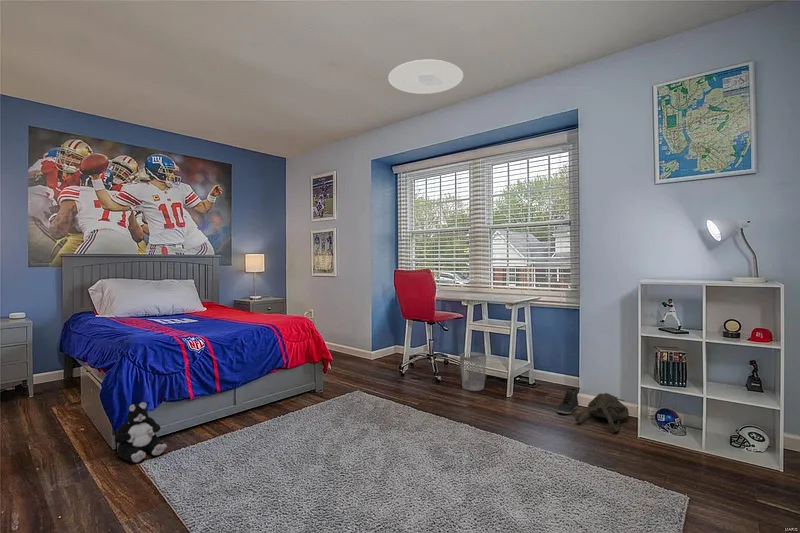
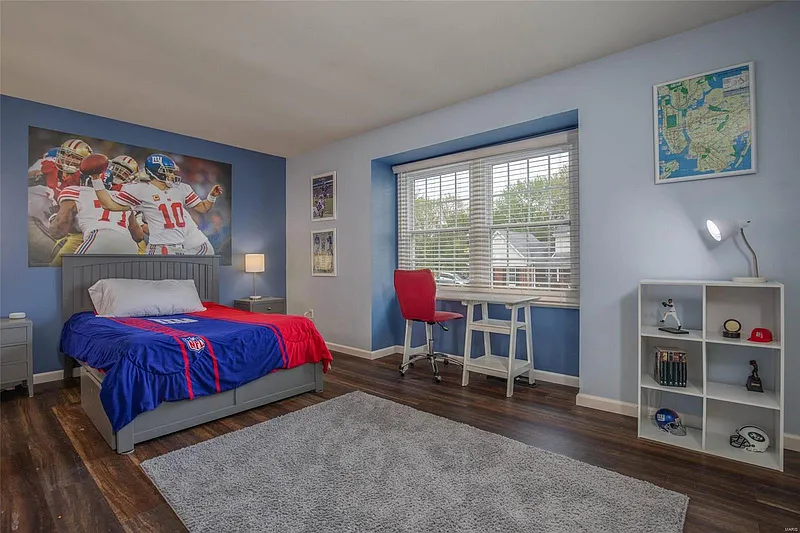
- wastebasket (473, 371)
- ceiling light (425, 74)
- sneaker (566, 400)
- backpack (603, 408)
- plush toy (139, 429)
